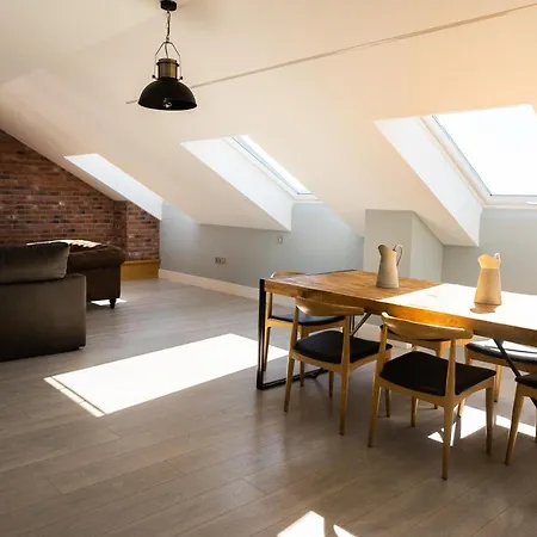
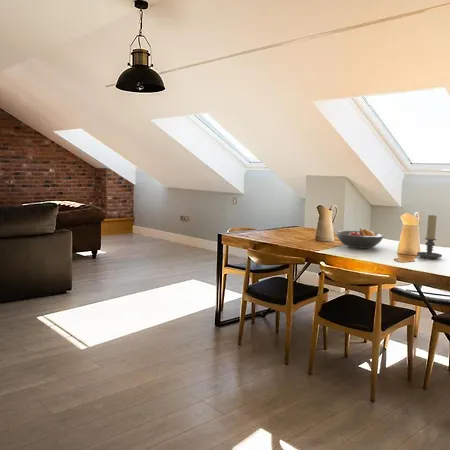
+ fruit bowl (359, 238)
+ candle holder (429, 236)
